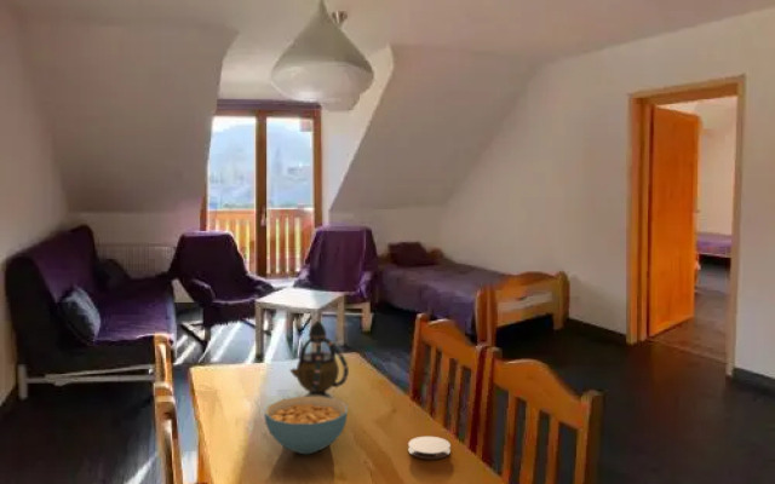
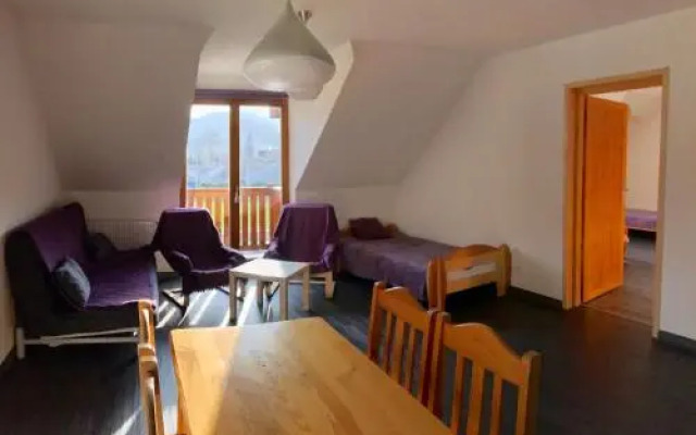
- teapot (311, 357)
- cereal bowl (306, 428)
- coaster (429, 446)
